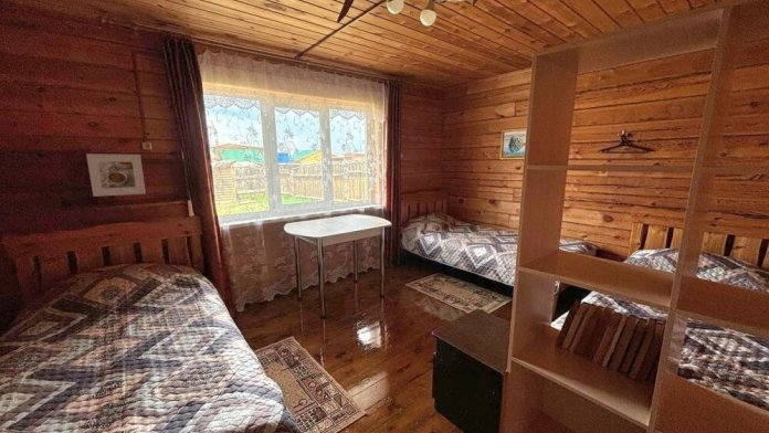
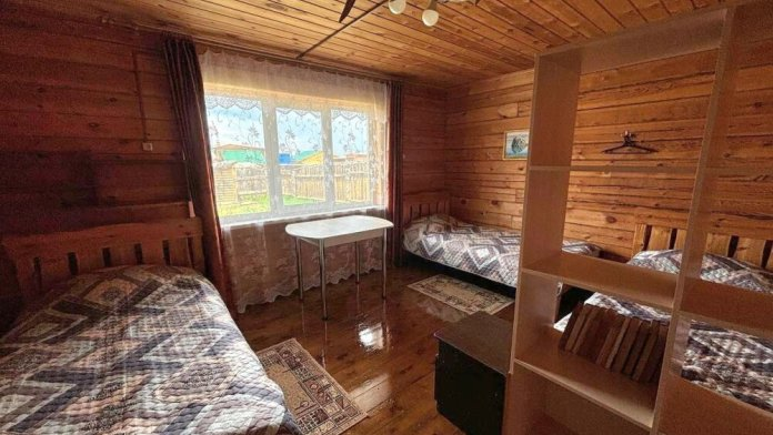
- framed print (117, 175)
